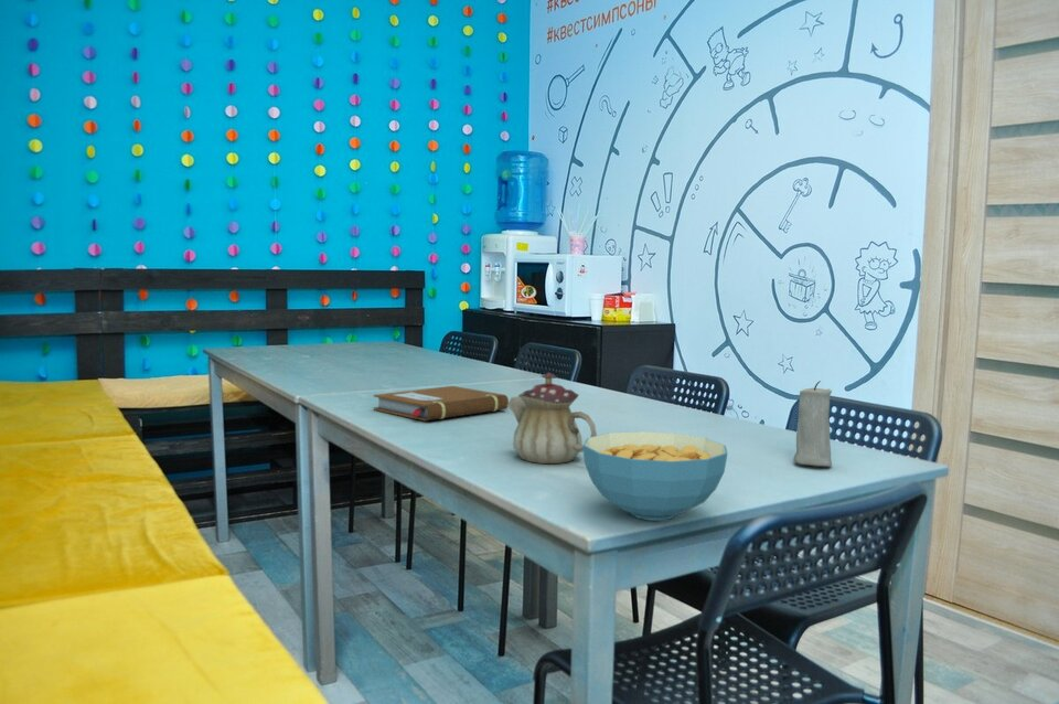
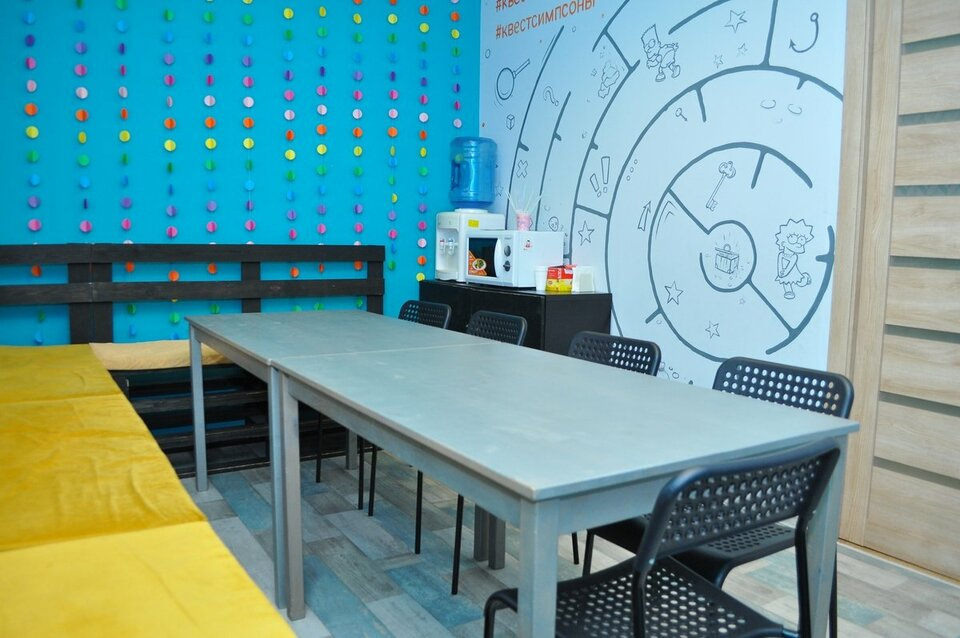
- candle (814, 422)
- notebook (439, 403)
- teapot (552, 415)
- cereal bowl (653, 479)
